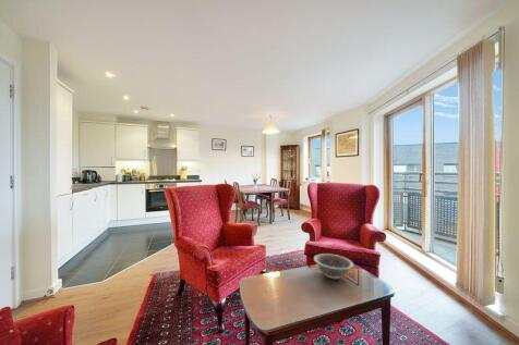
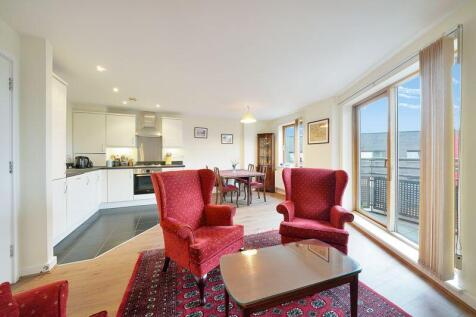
- decorative bowl (333, 267)
